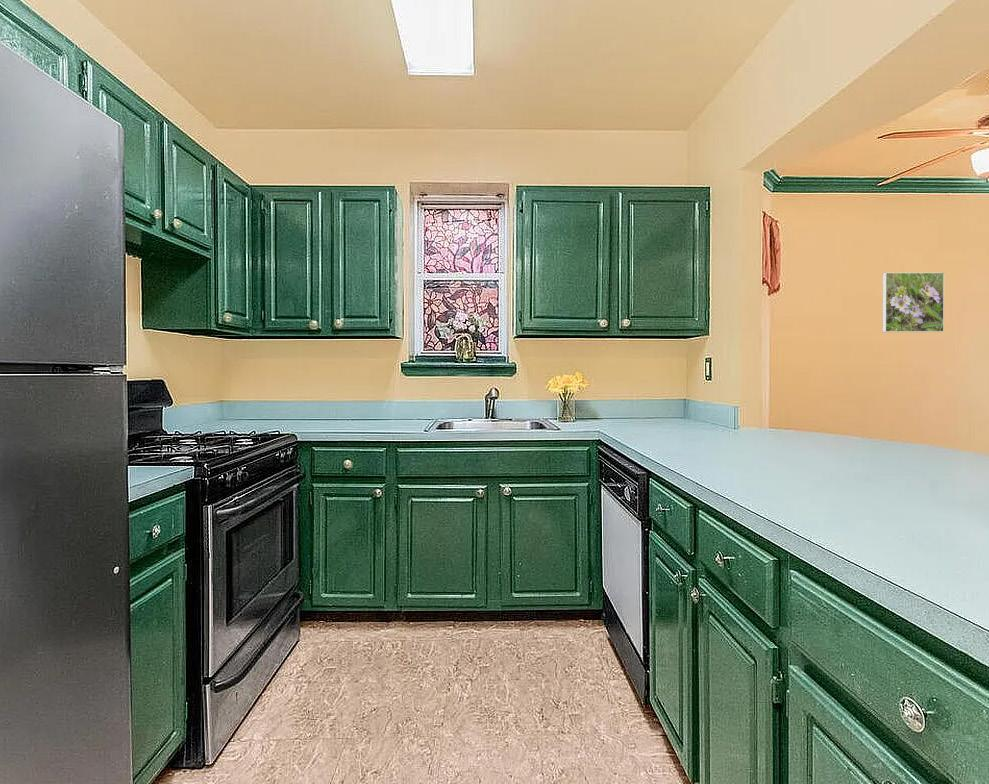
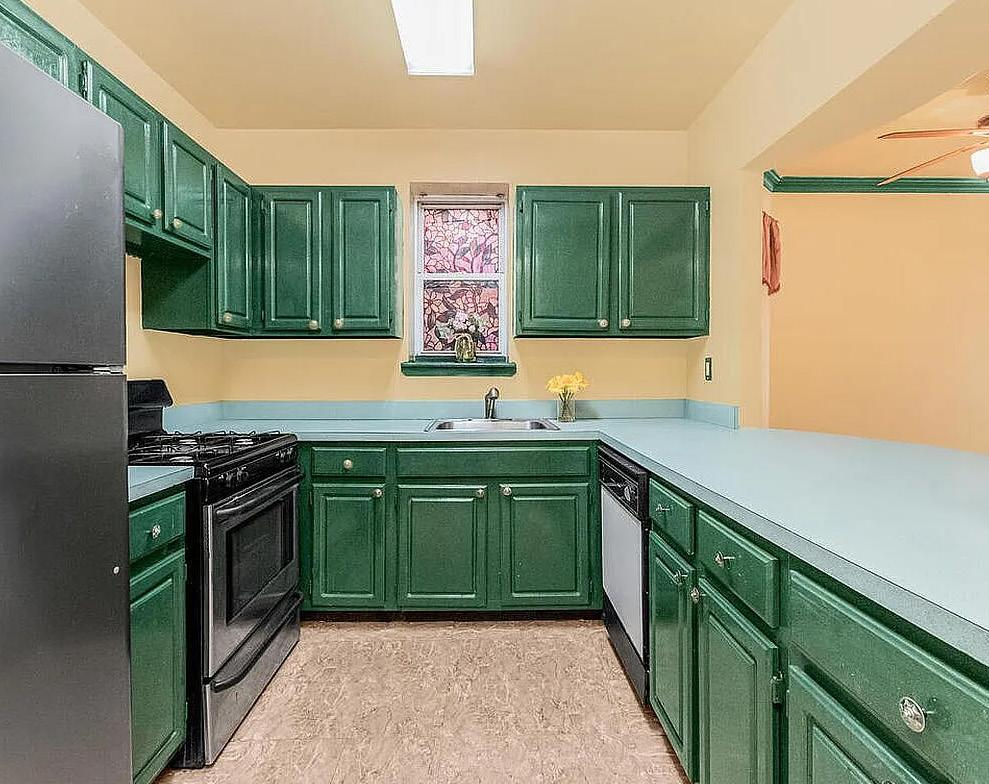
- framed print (913, 302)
